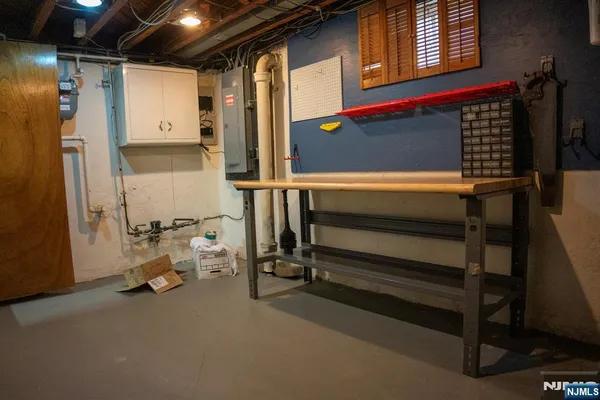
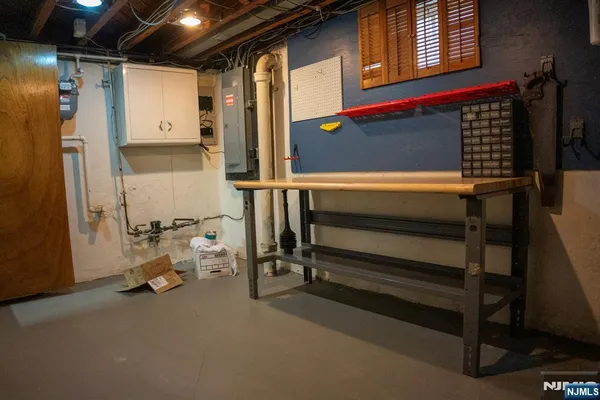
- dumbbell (282, 268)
